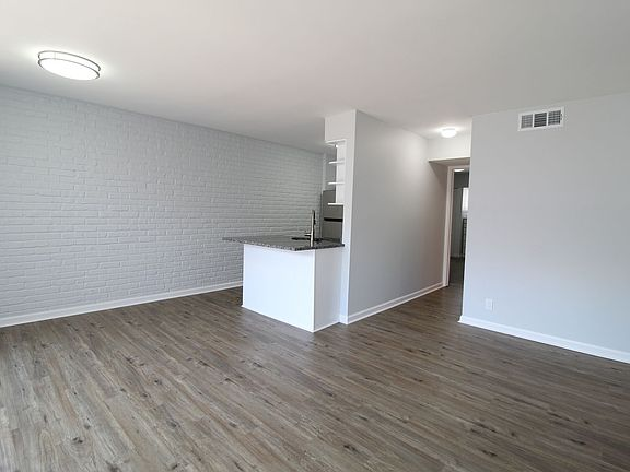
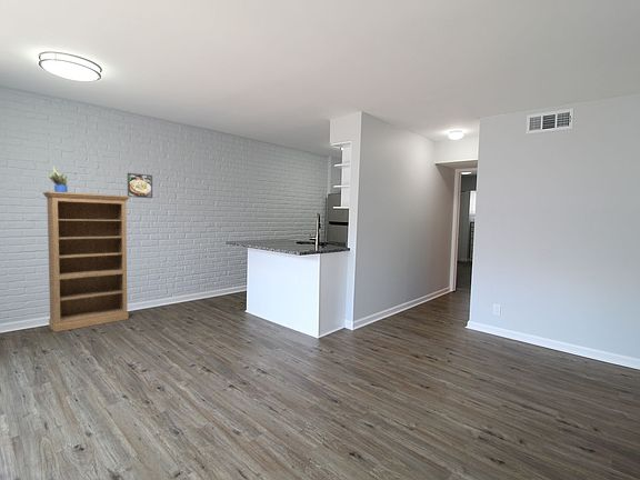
+ bookshelf (89, 259)
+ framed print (140, 186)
+ potted plant (57, 178)
